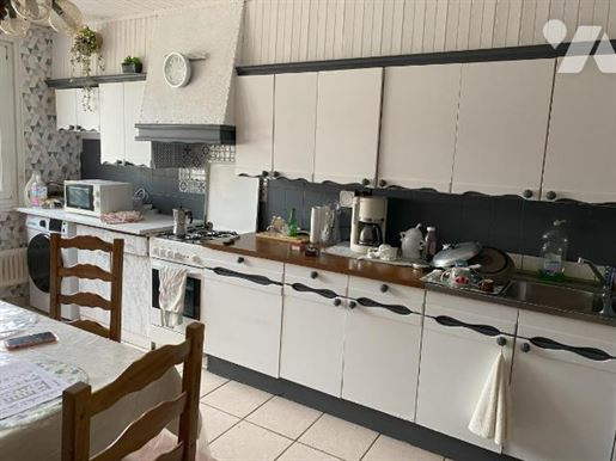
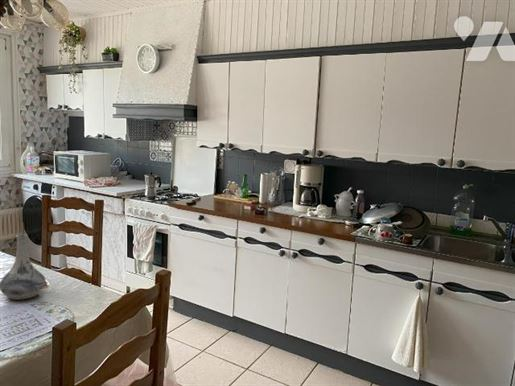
+ decorative vase (22, 265)
